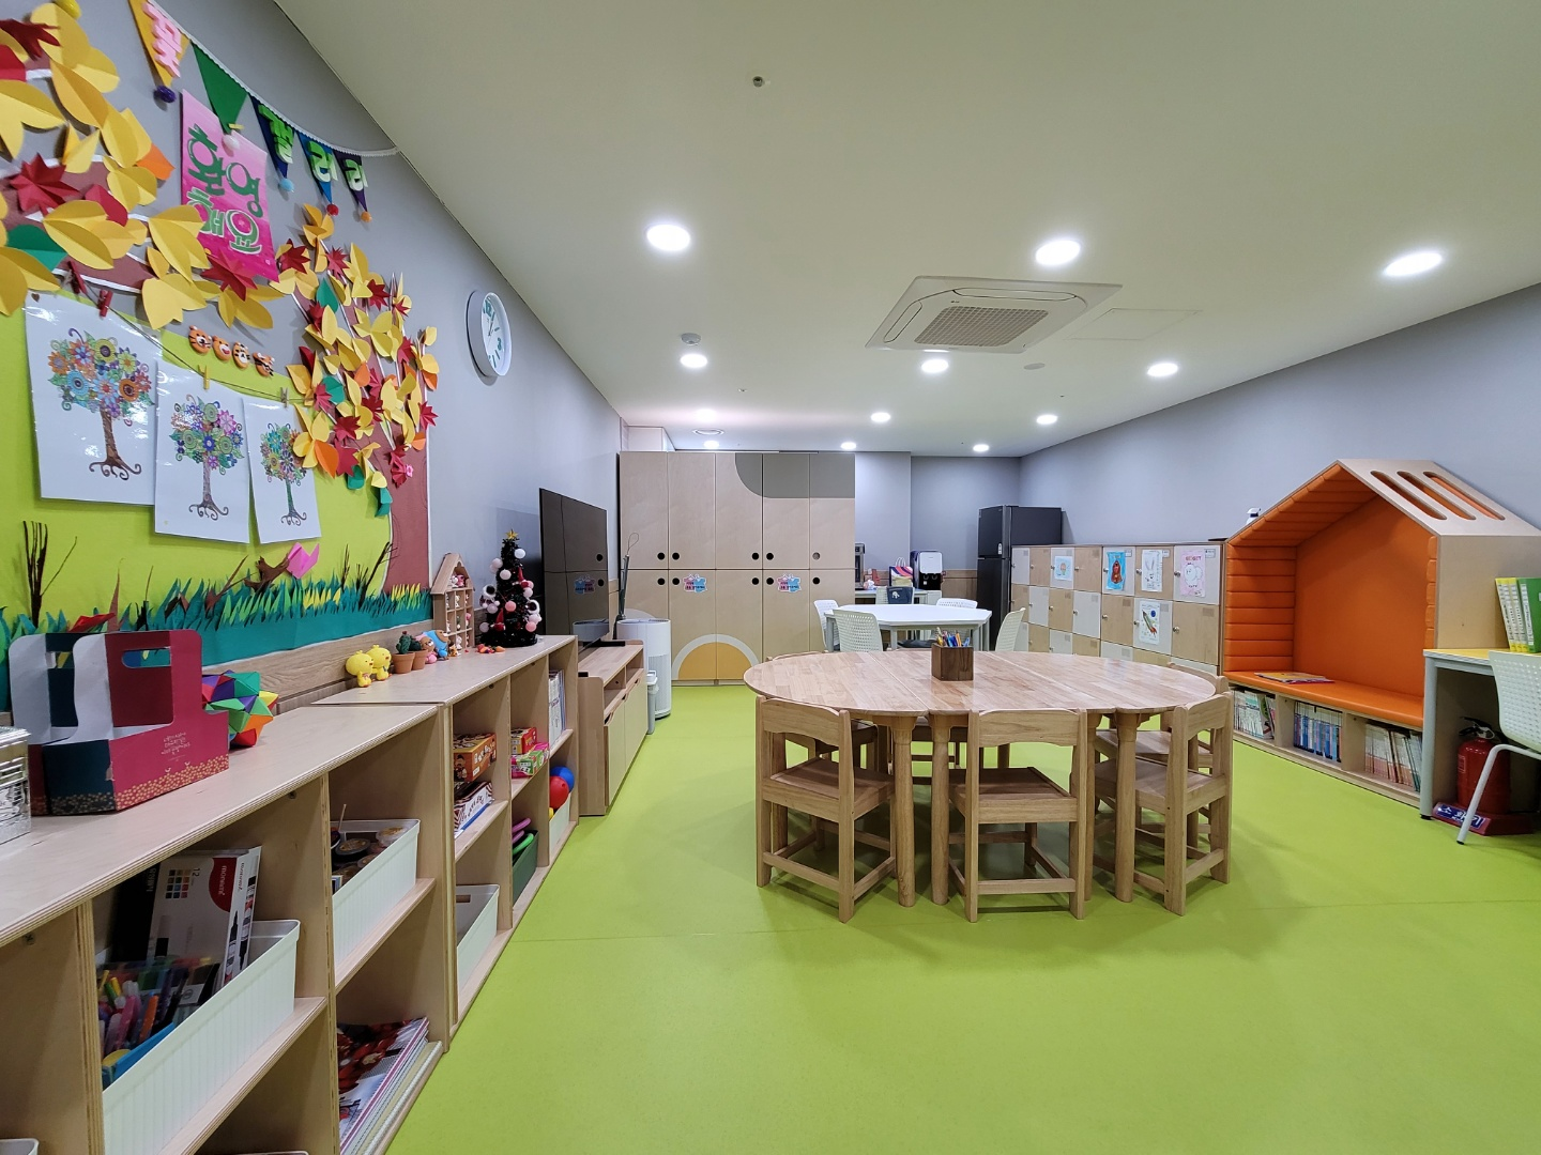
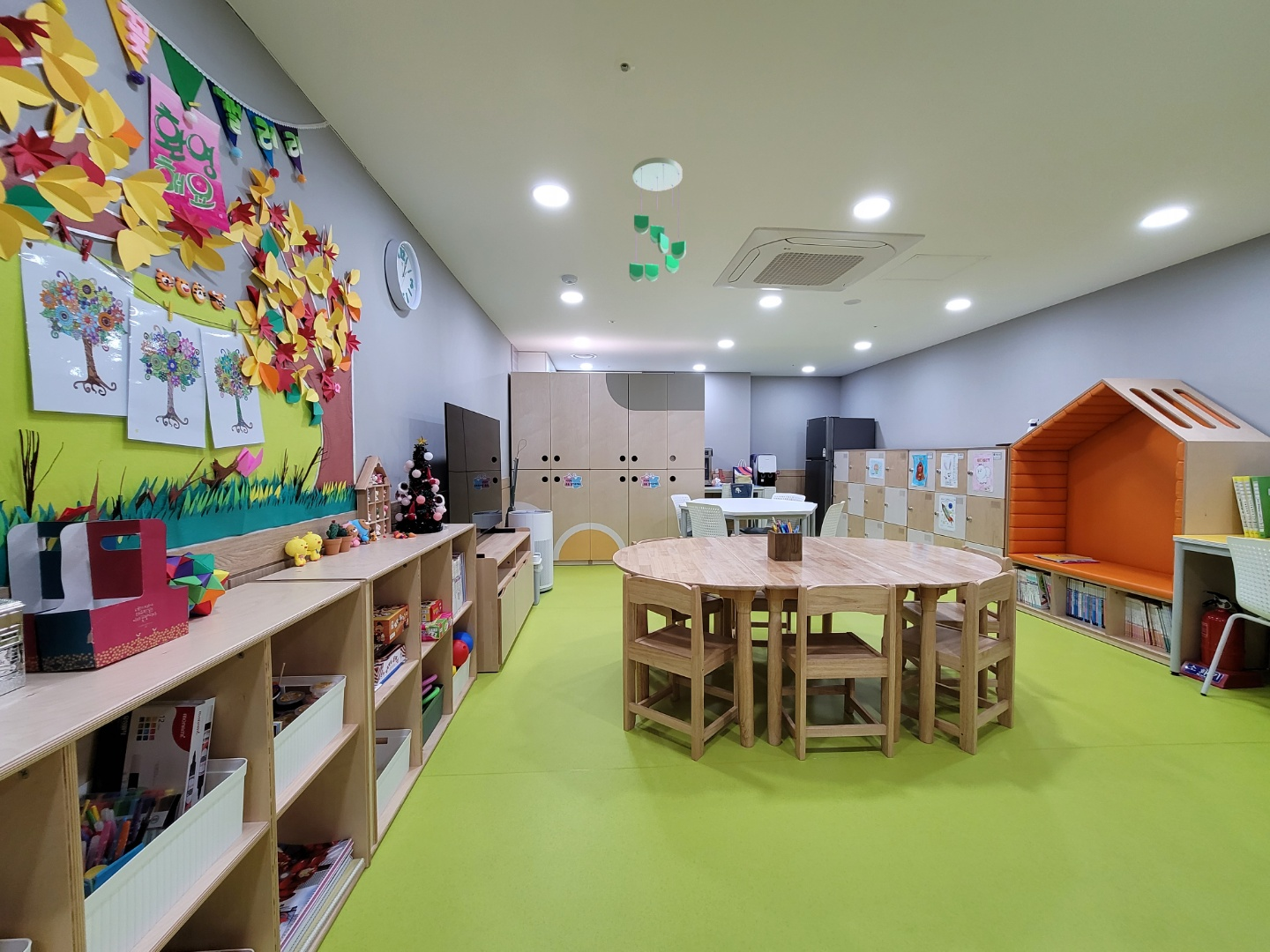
+ ceiling mobile (657, 226)
